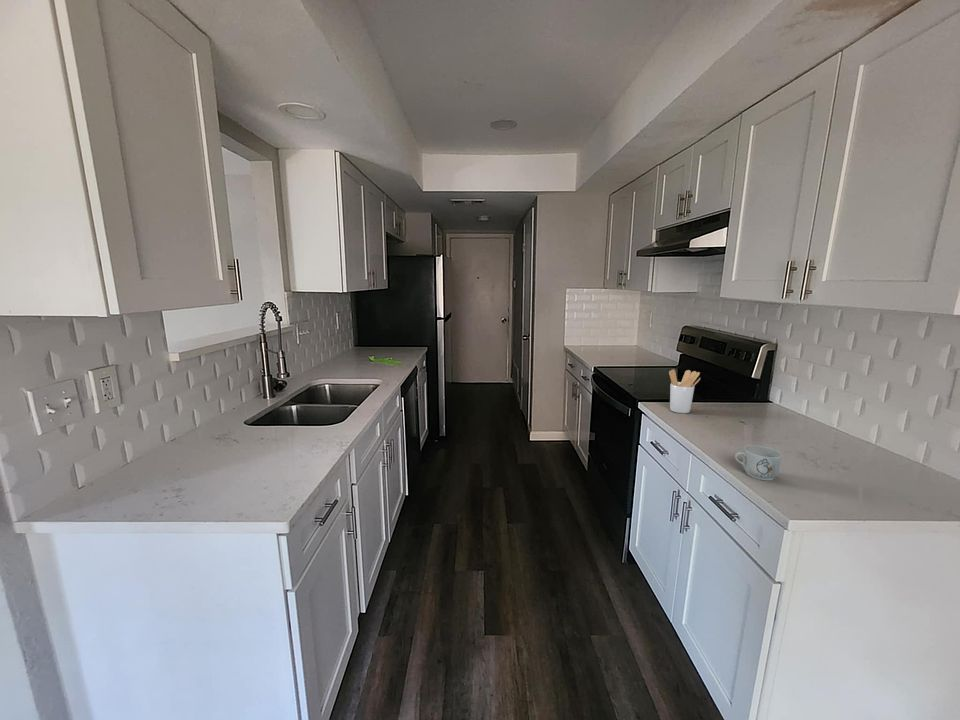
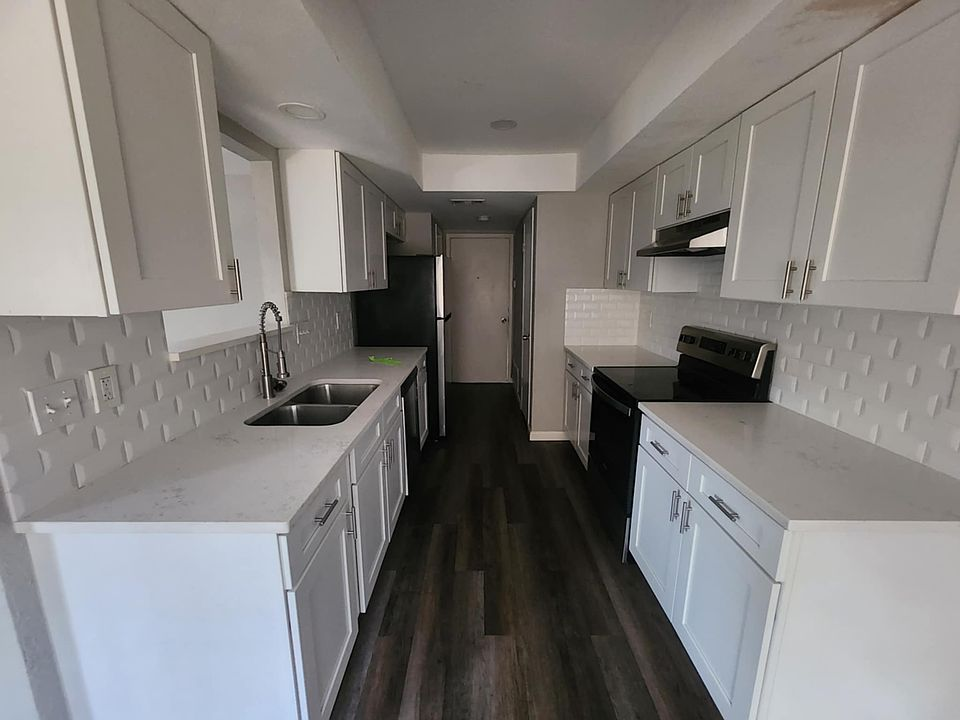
- mug (756, 462)
- utensil holder (684, 390)
